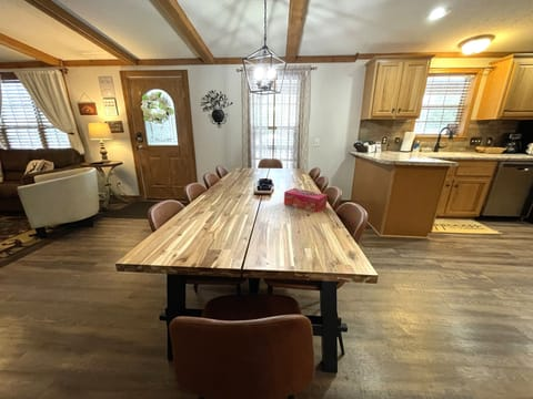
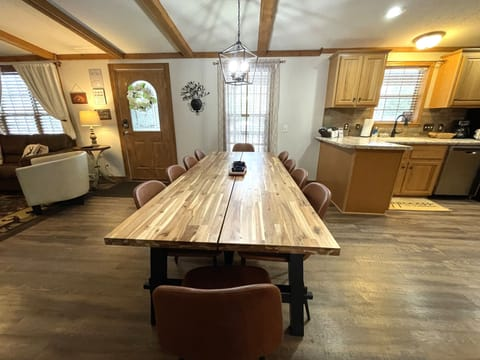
- tissue box (304, 198)
